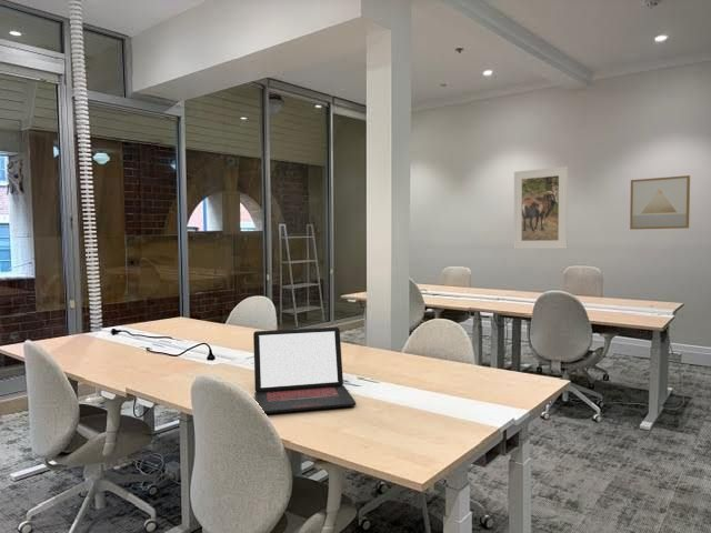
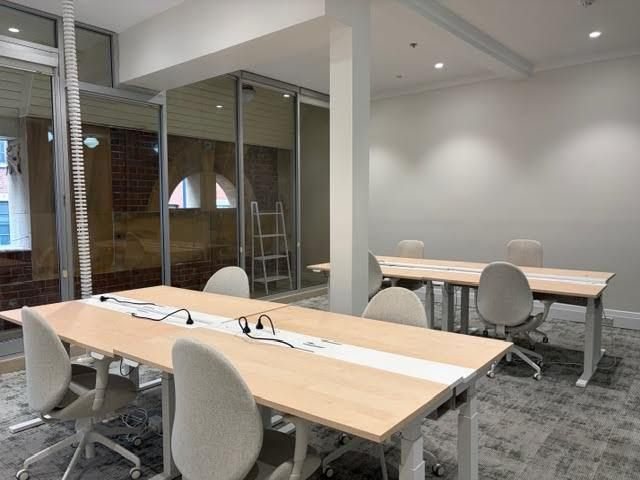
- laptop (301, 366)
- wall art (659, 203)
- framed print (539, 209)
